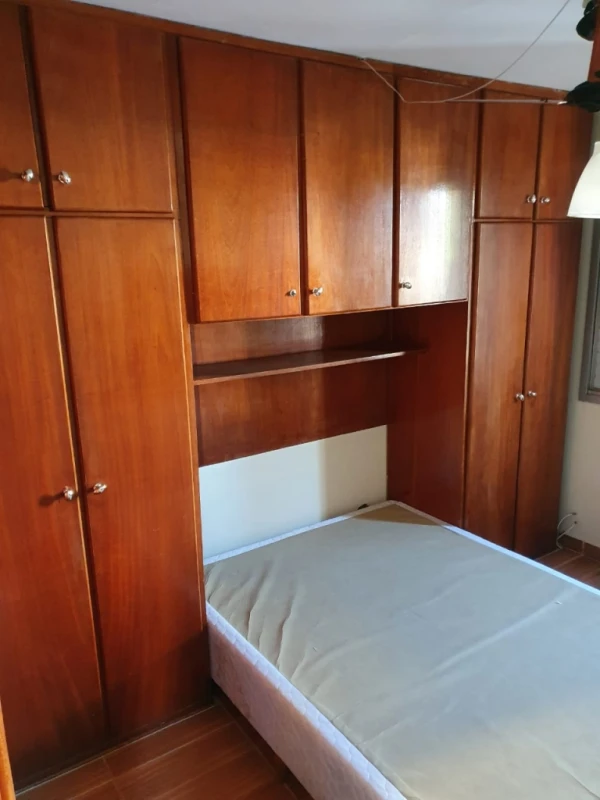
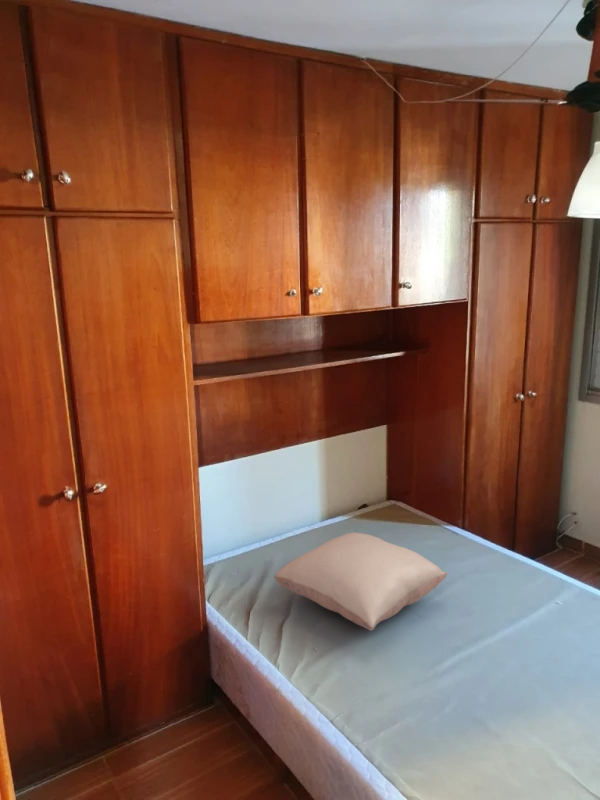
+ pillow (360, 574)
